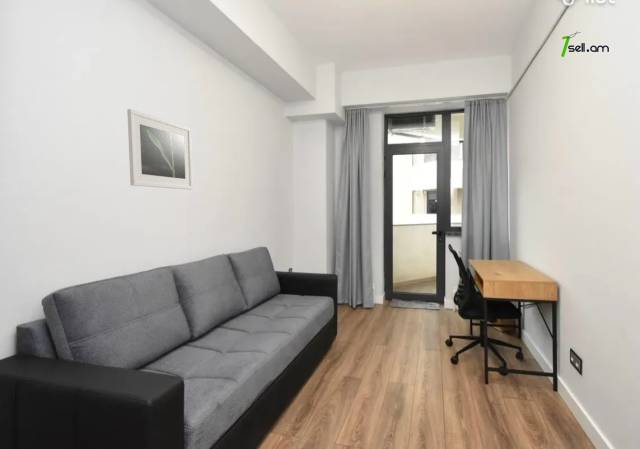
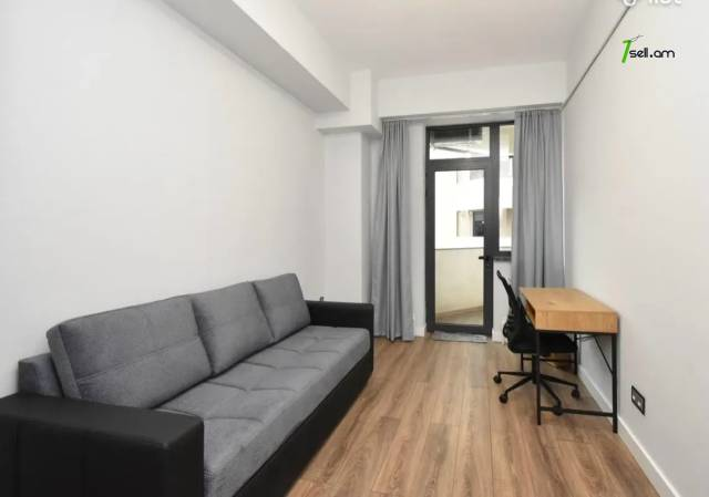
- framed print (163, 153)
